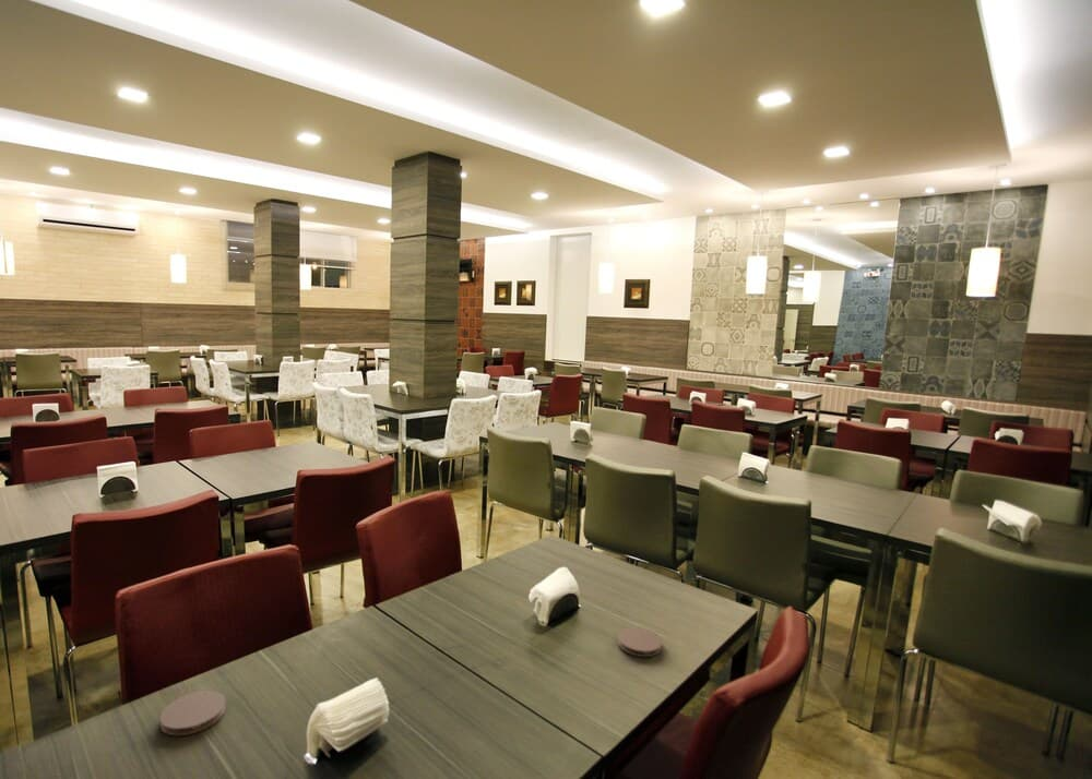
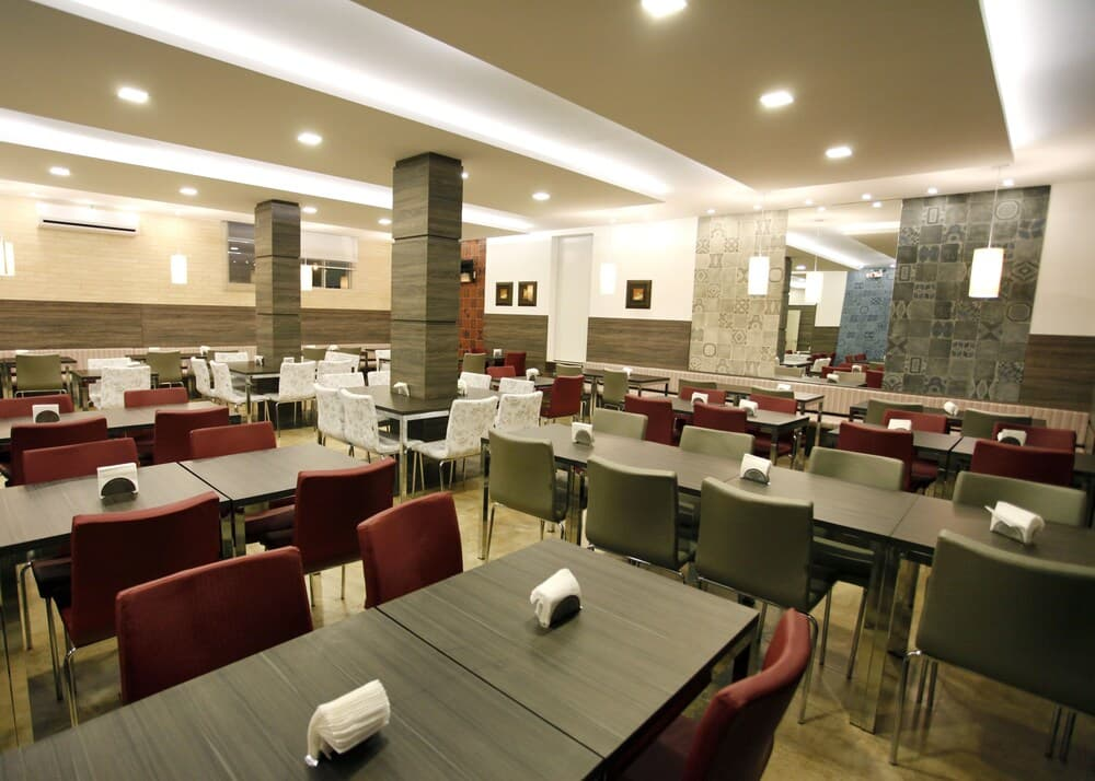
- coaster (193, 711)
- coaster (639, 640)
